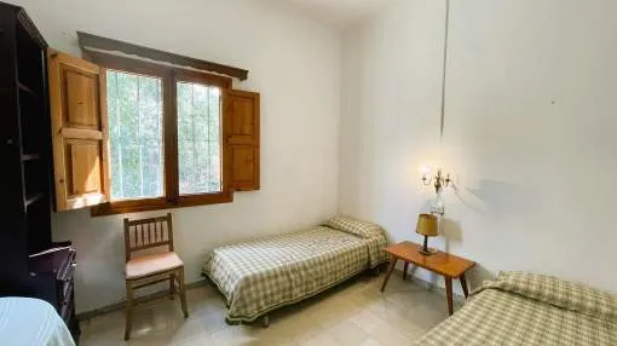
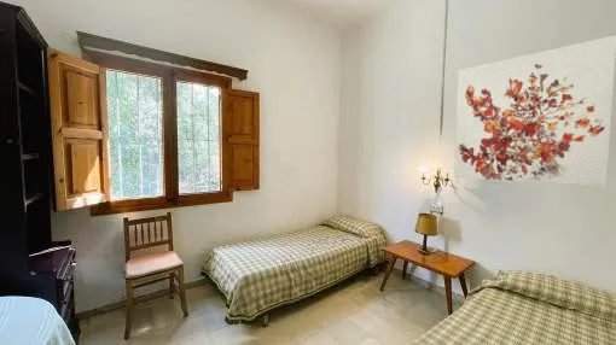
+ wall art (521, 119)
